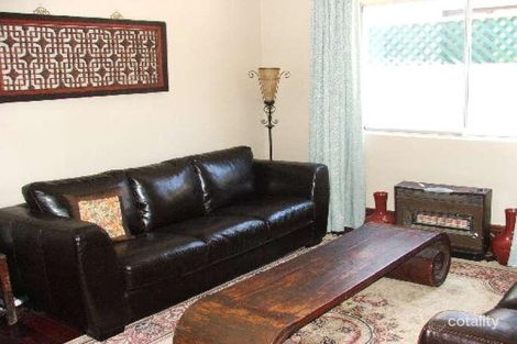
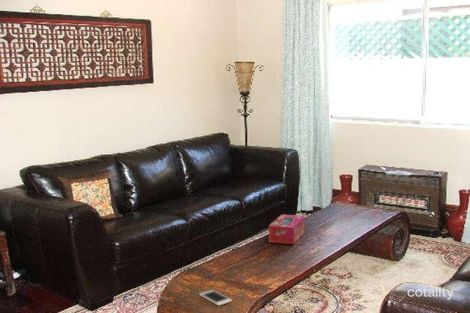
+ cell phone (215, 297)
+ tissue box (287, 228)
